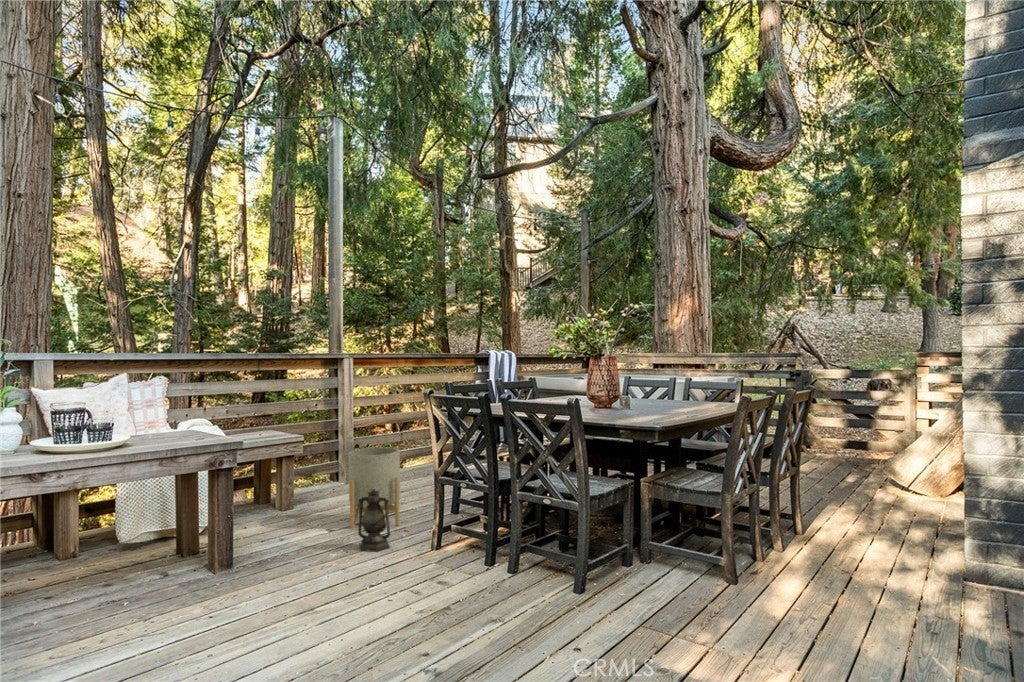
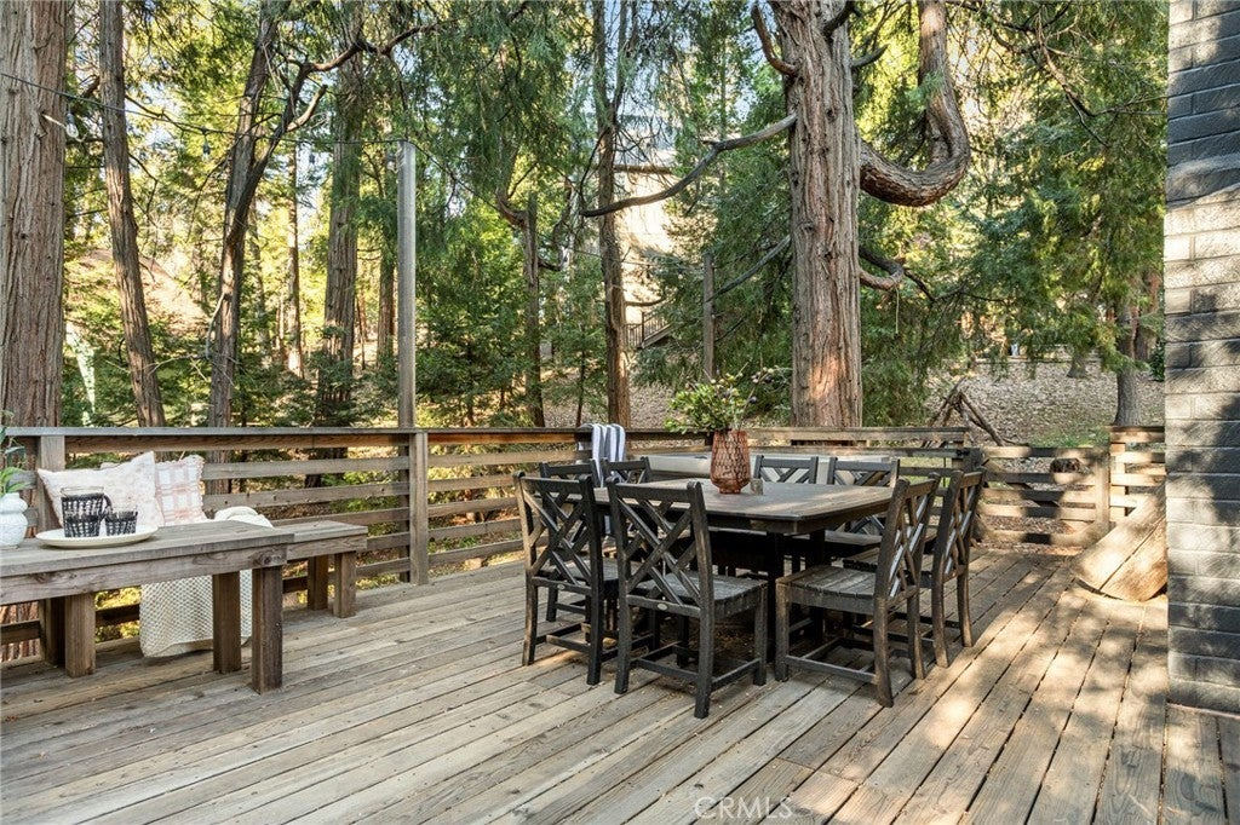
- planter (374, 486)
- lantern (373, 518)
